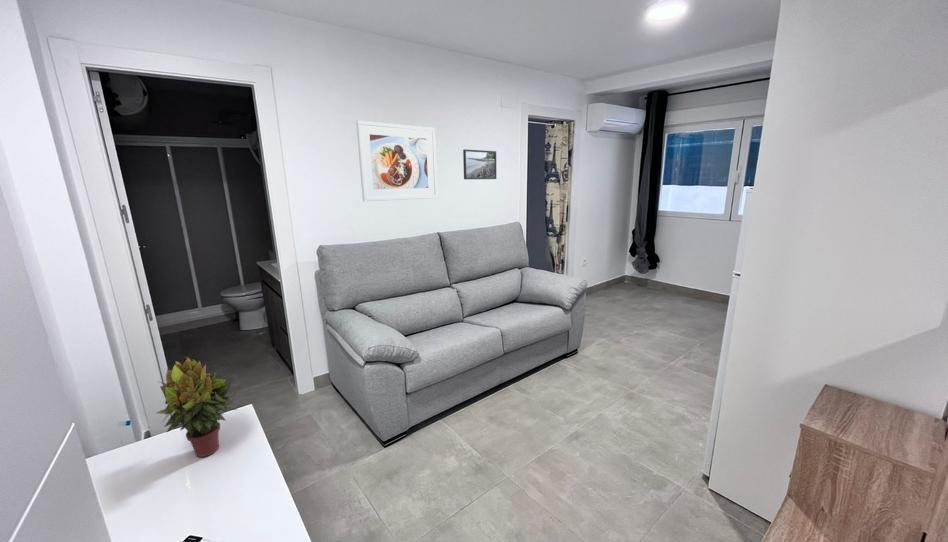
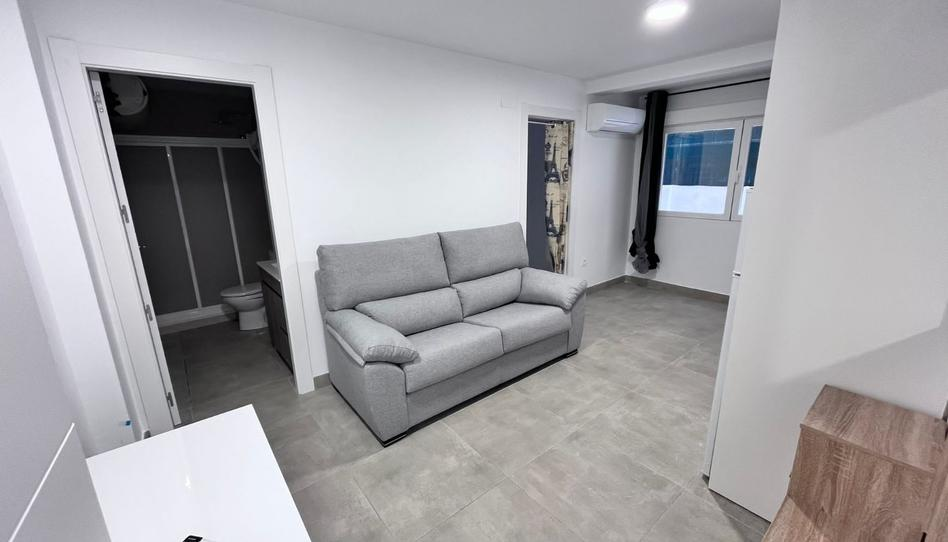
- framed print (400, 162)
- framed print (480, 164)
- potted plant (196, 405)
